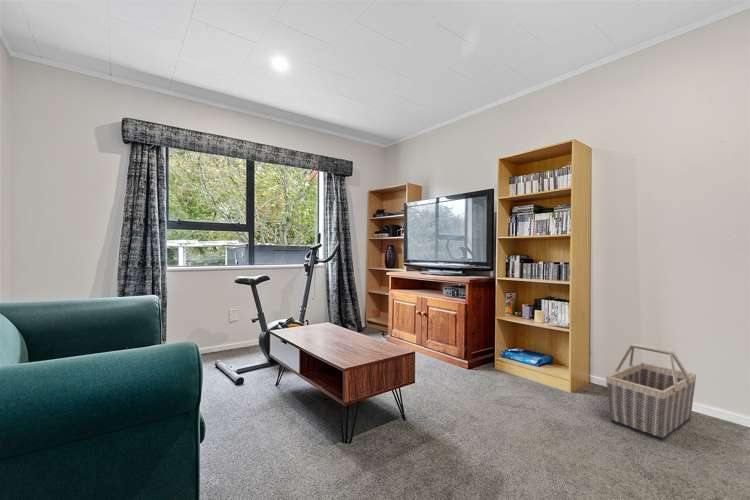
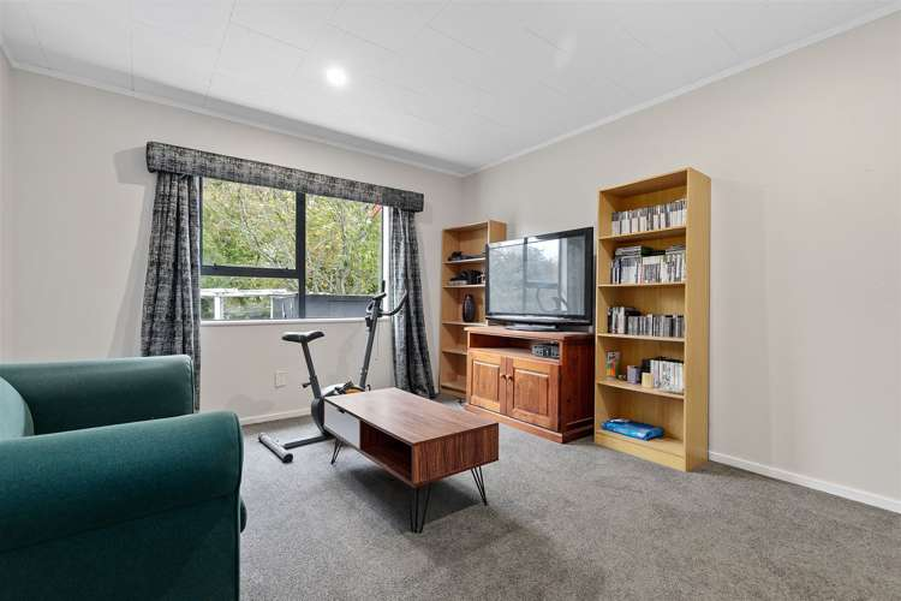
- basket (651, 384)
